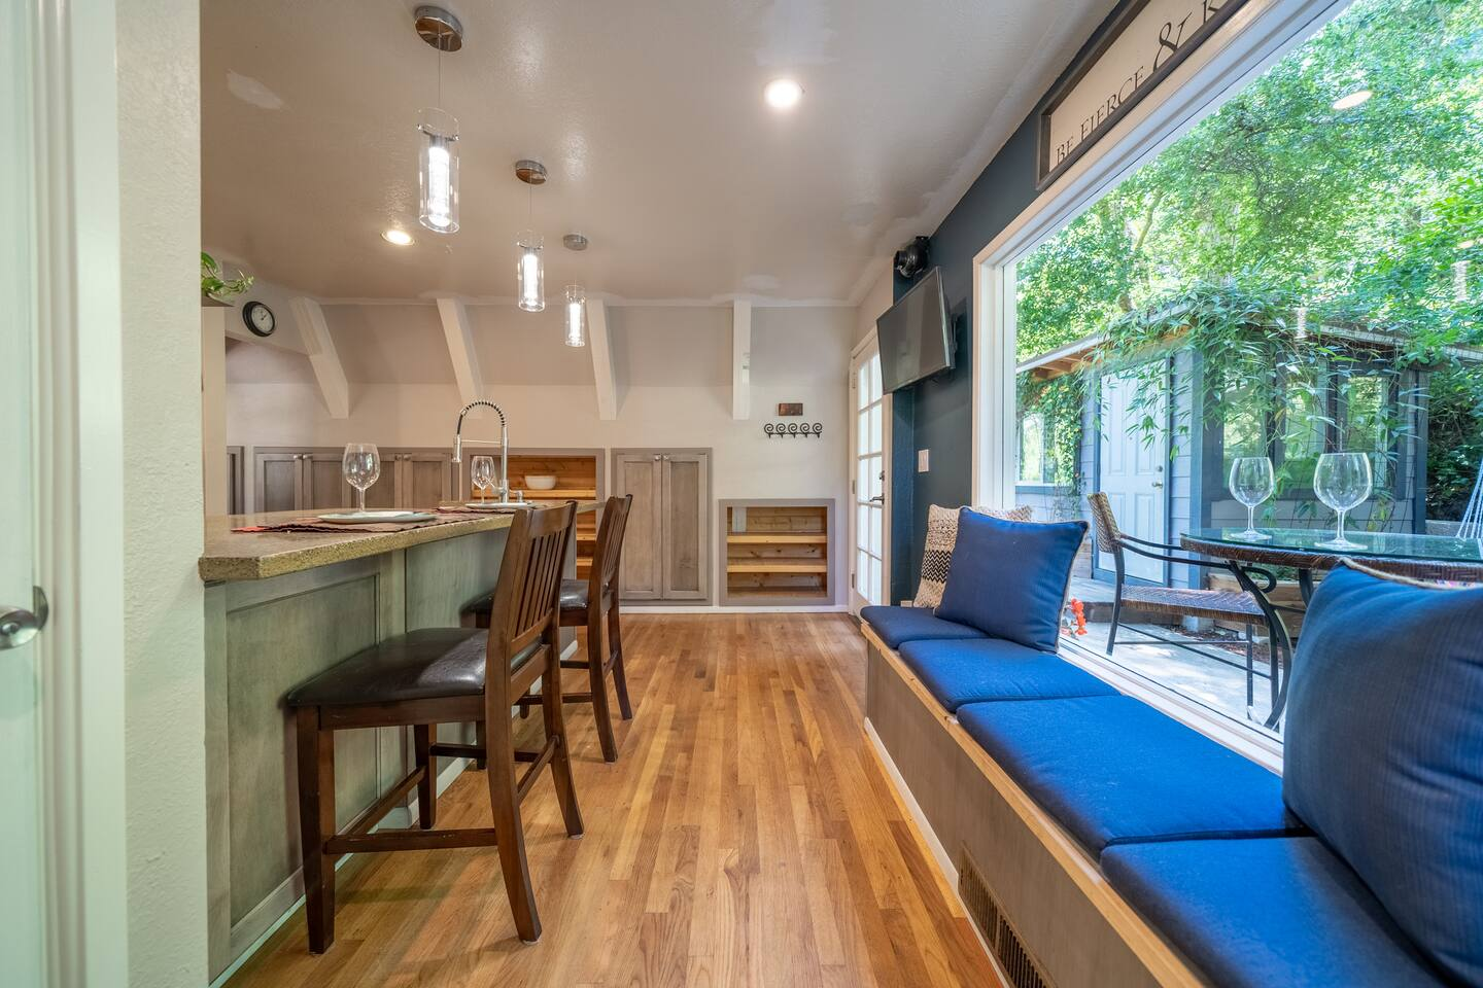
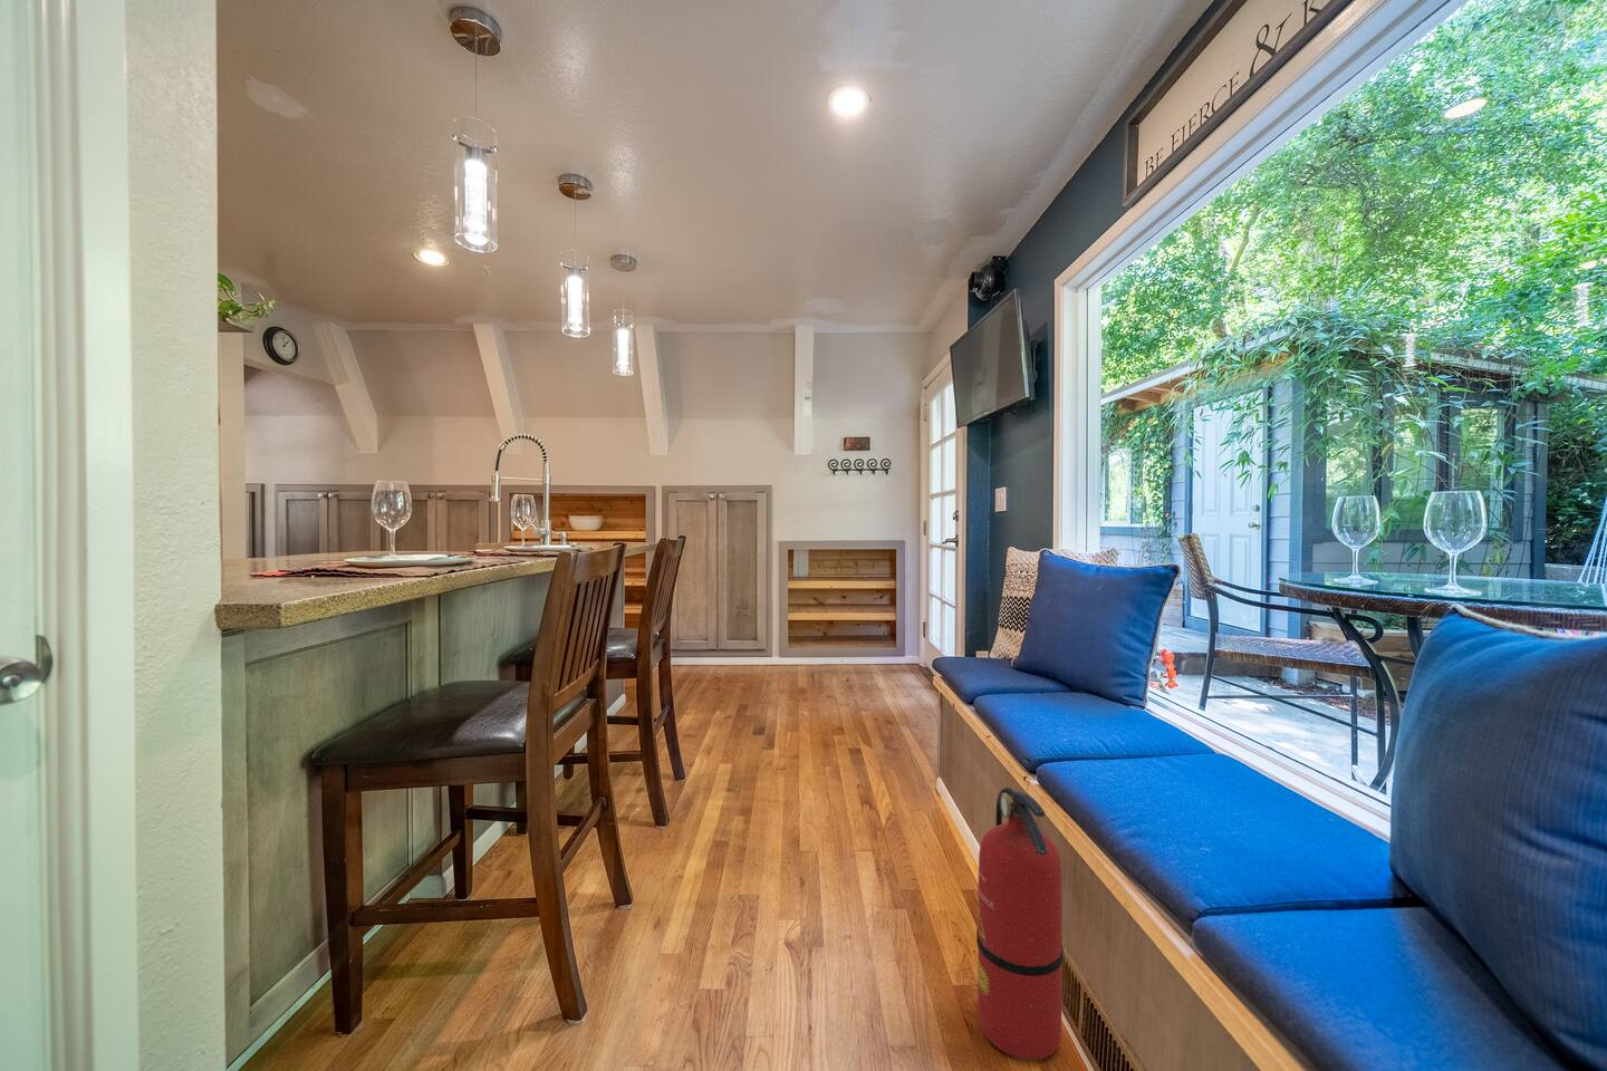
+ fire extinguisher (1018, 907)
